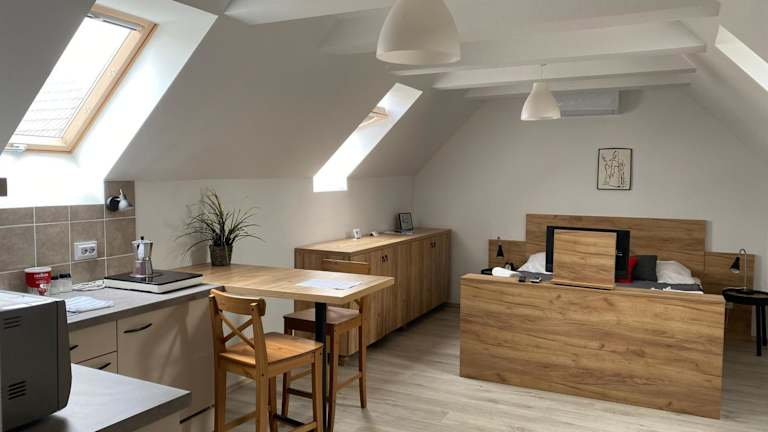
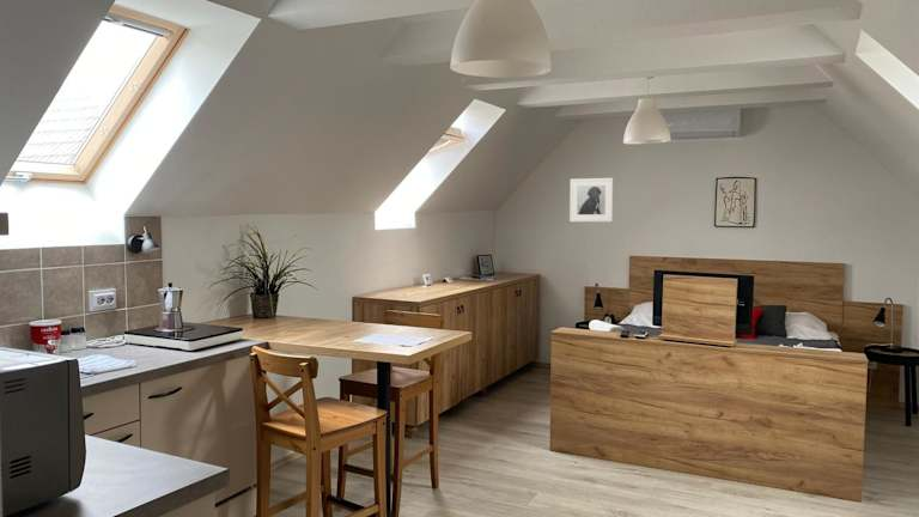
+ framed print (591, 200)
